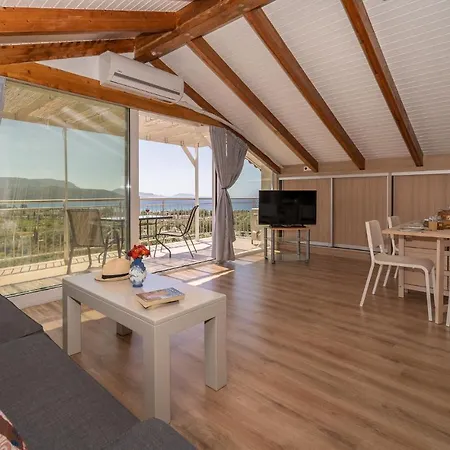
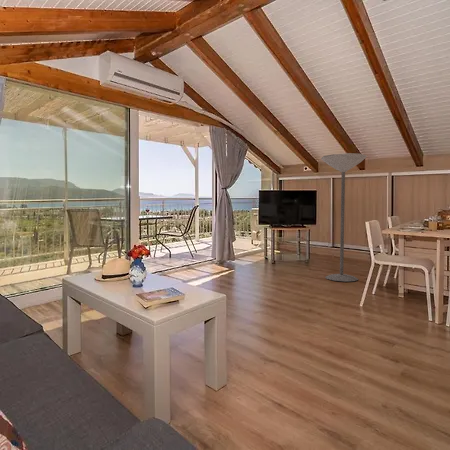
+ floor lamp (342, 217)
